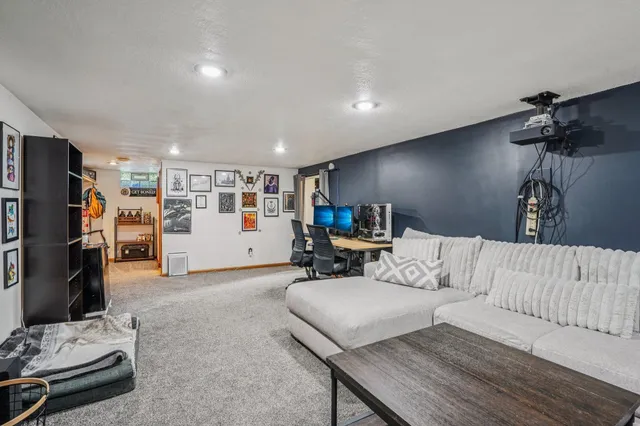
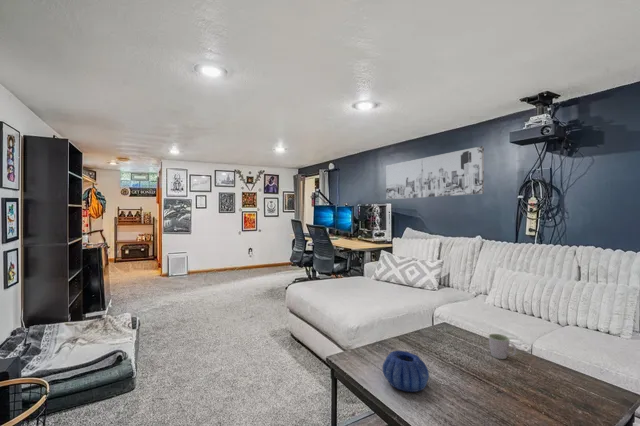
+ mug (502, 347)
+ decorative bowl (405, 369)
+ wall art (427, 177)
